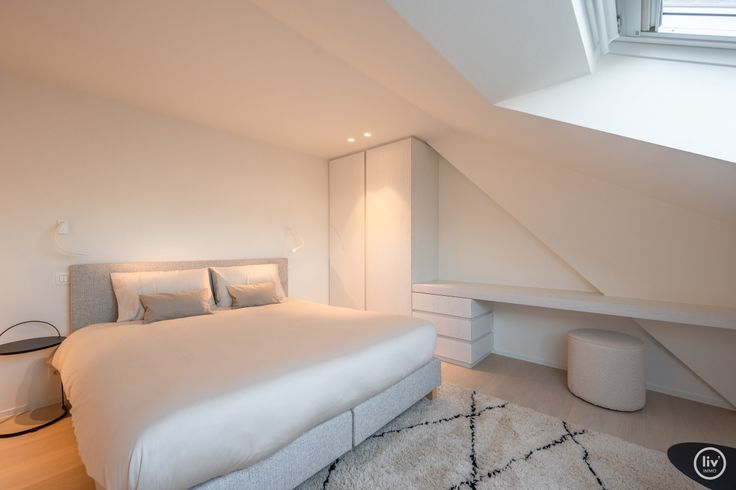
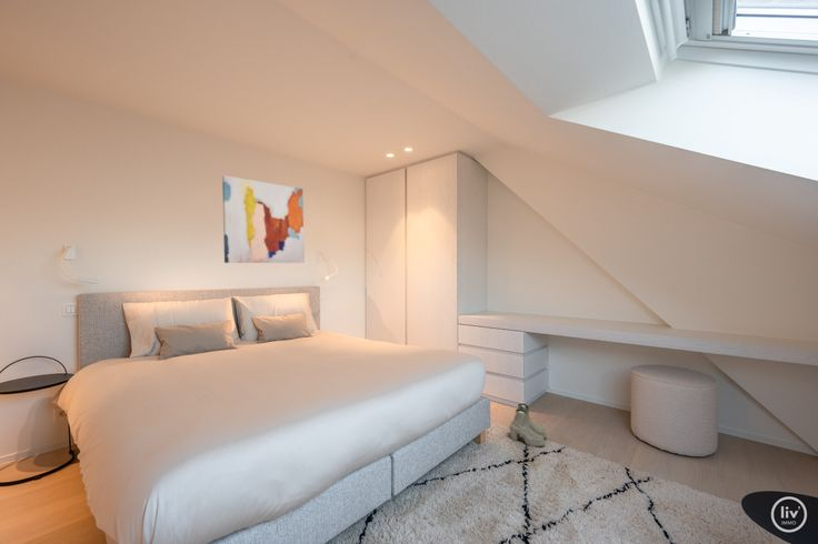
+ boots (528, 423)
+ wall art (266, 222)
